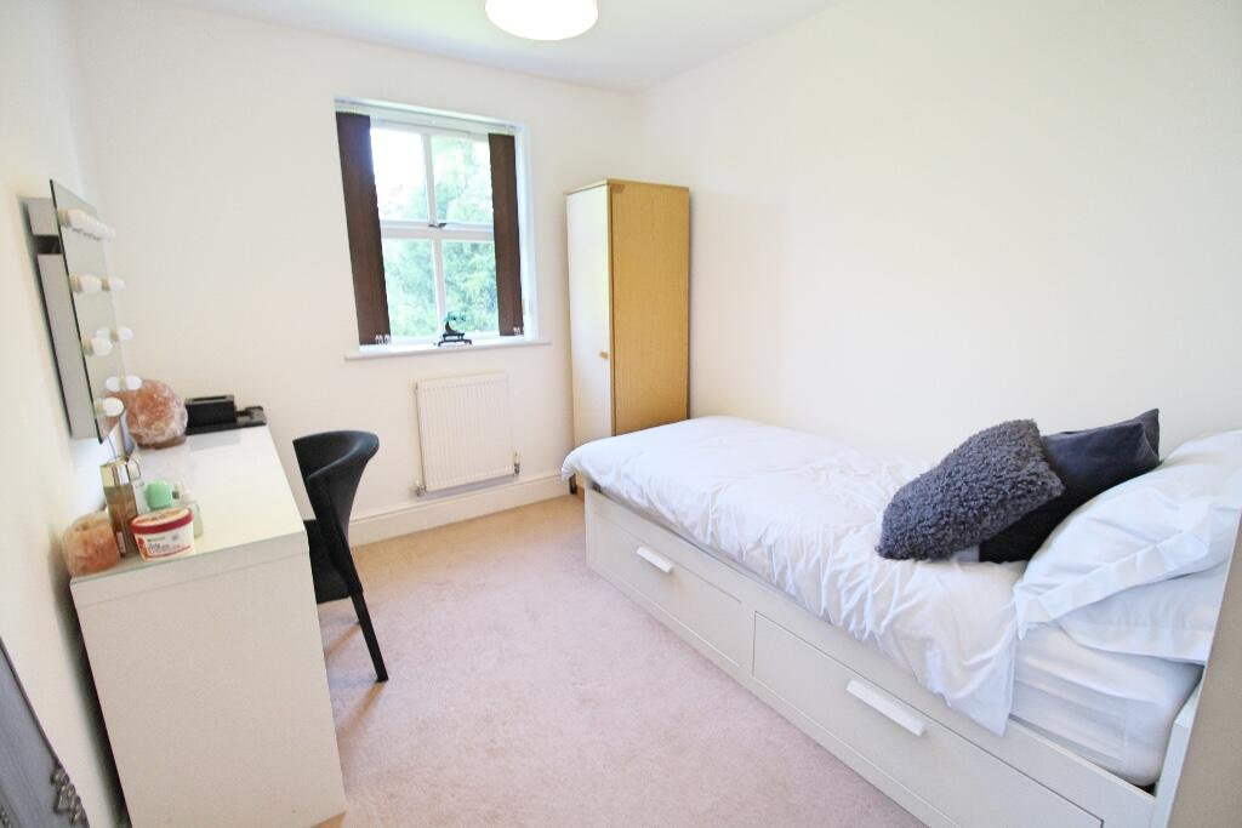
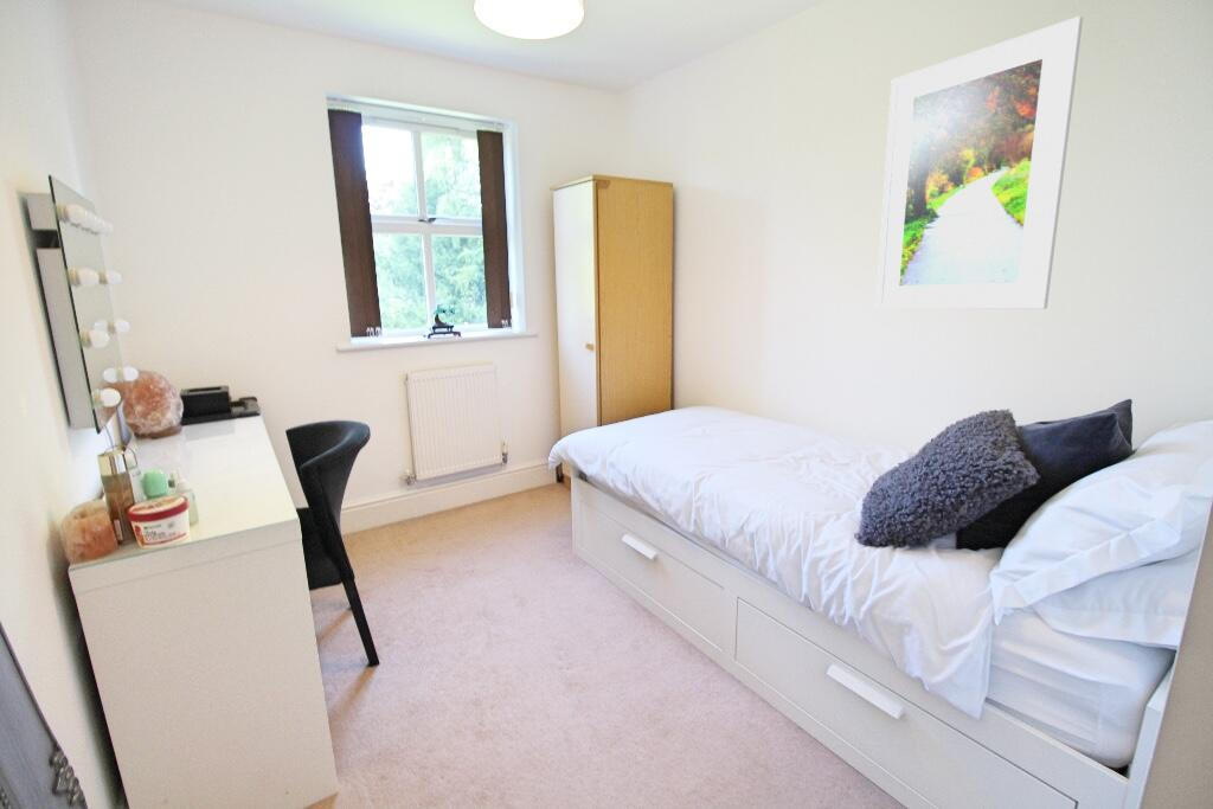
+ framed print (963, 185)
